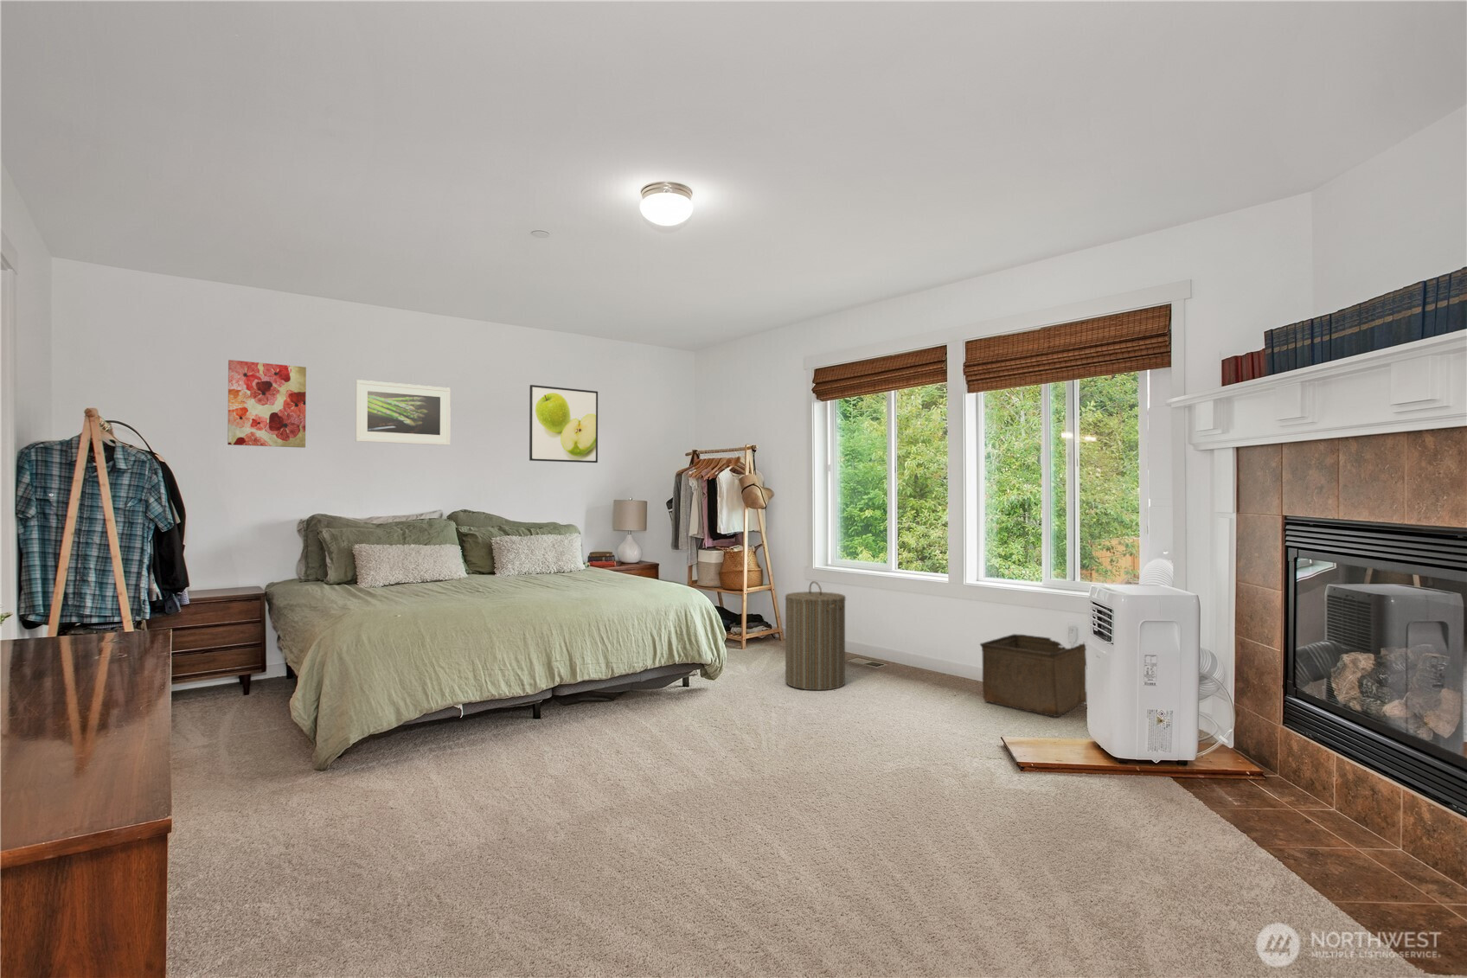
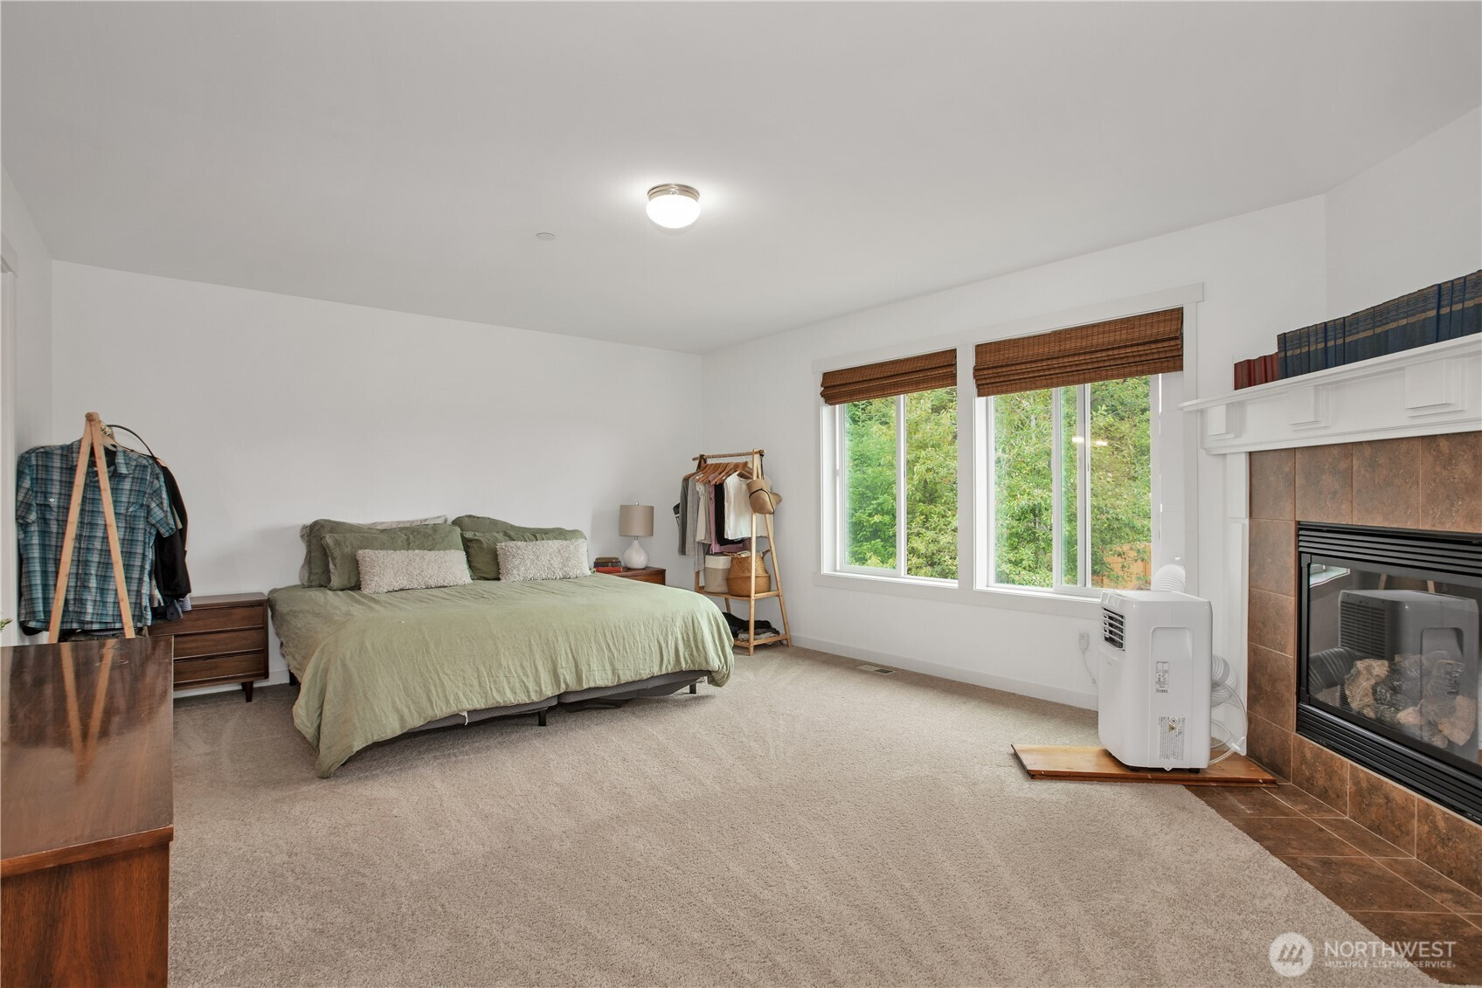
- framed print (564, 425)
- laundry hamper (814, 632)
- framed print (404, 414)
- storage bin (1035, 672)
- wall art (267, 405)
